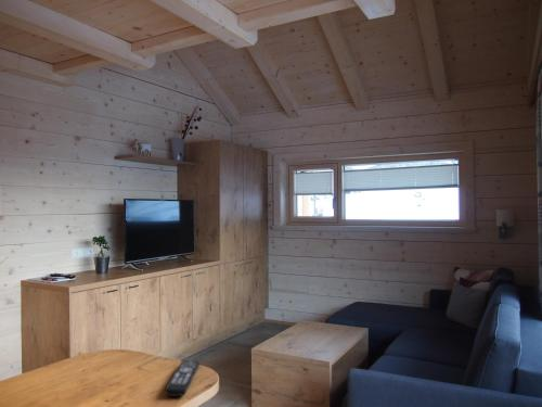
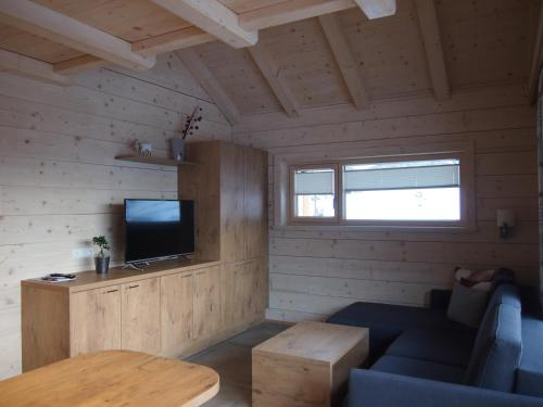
- remote control (183, 377)
